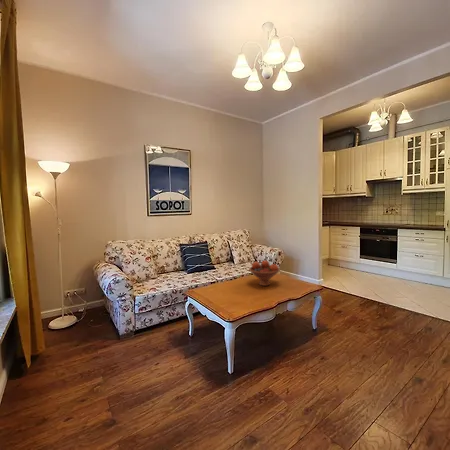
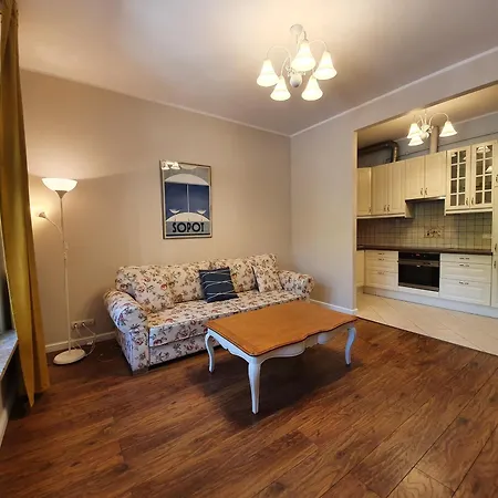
- fruit bowl (264, 273)
